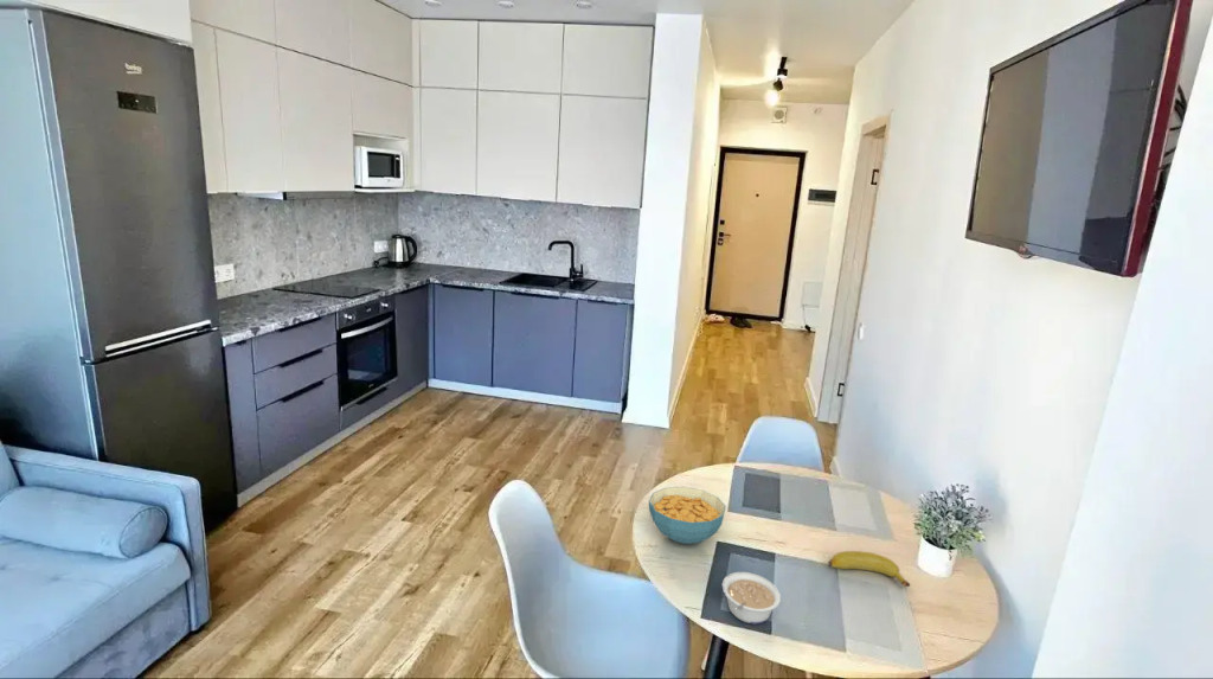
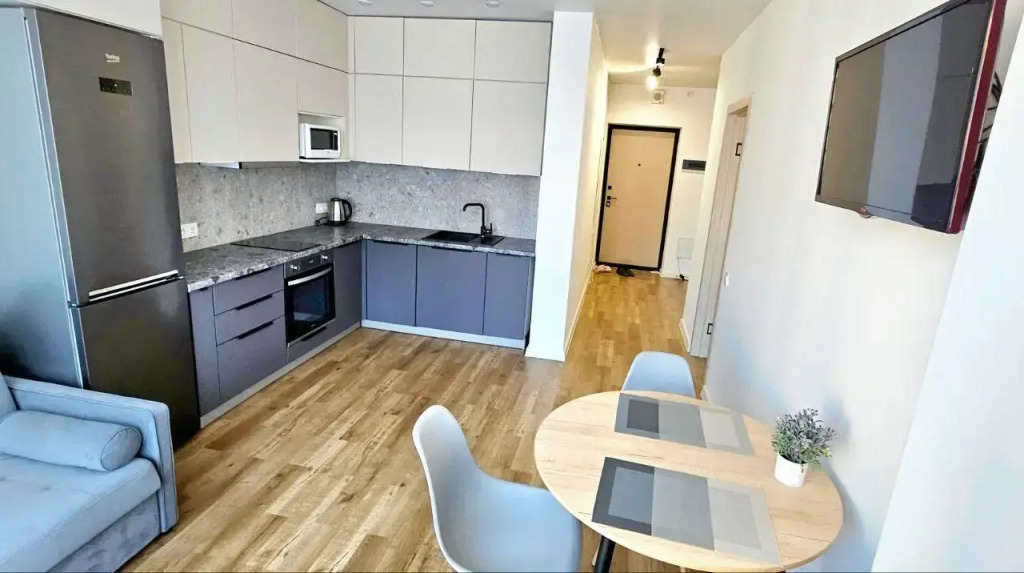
- banana (865, 566)
- legume (750, 600)
- cereal bowl (685, 520)
